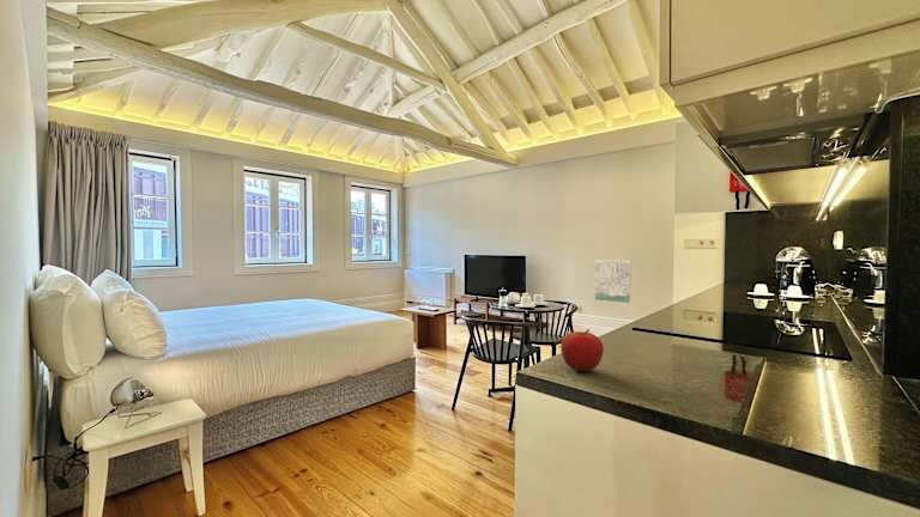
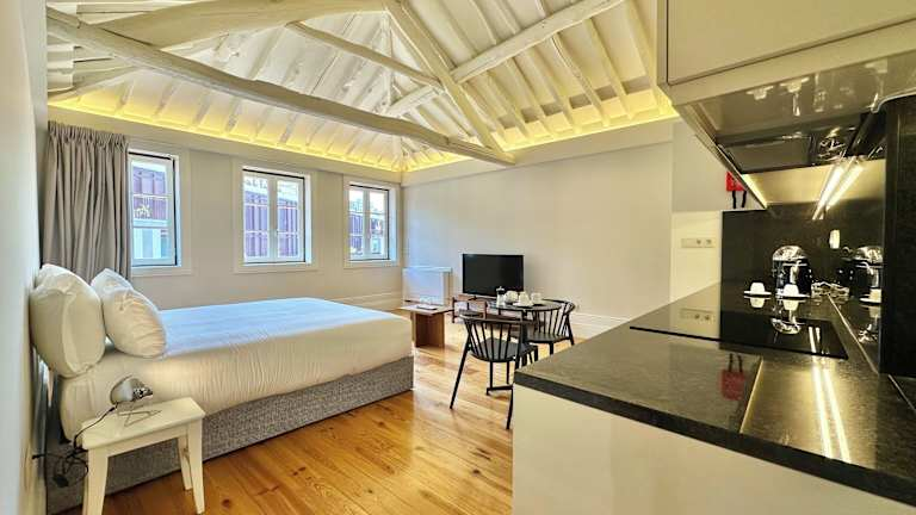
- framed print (612, 280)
- fruit (581, 348)
